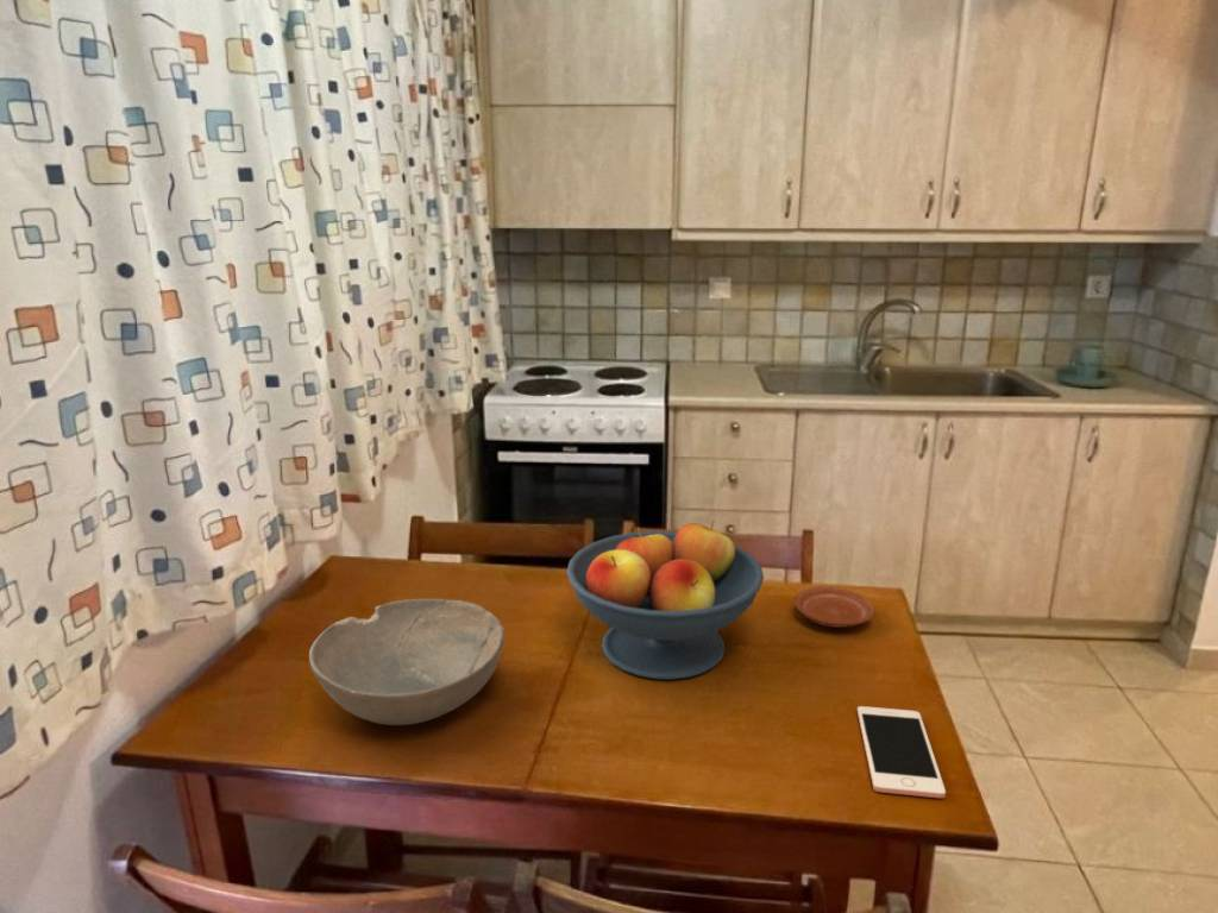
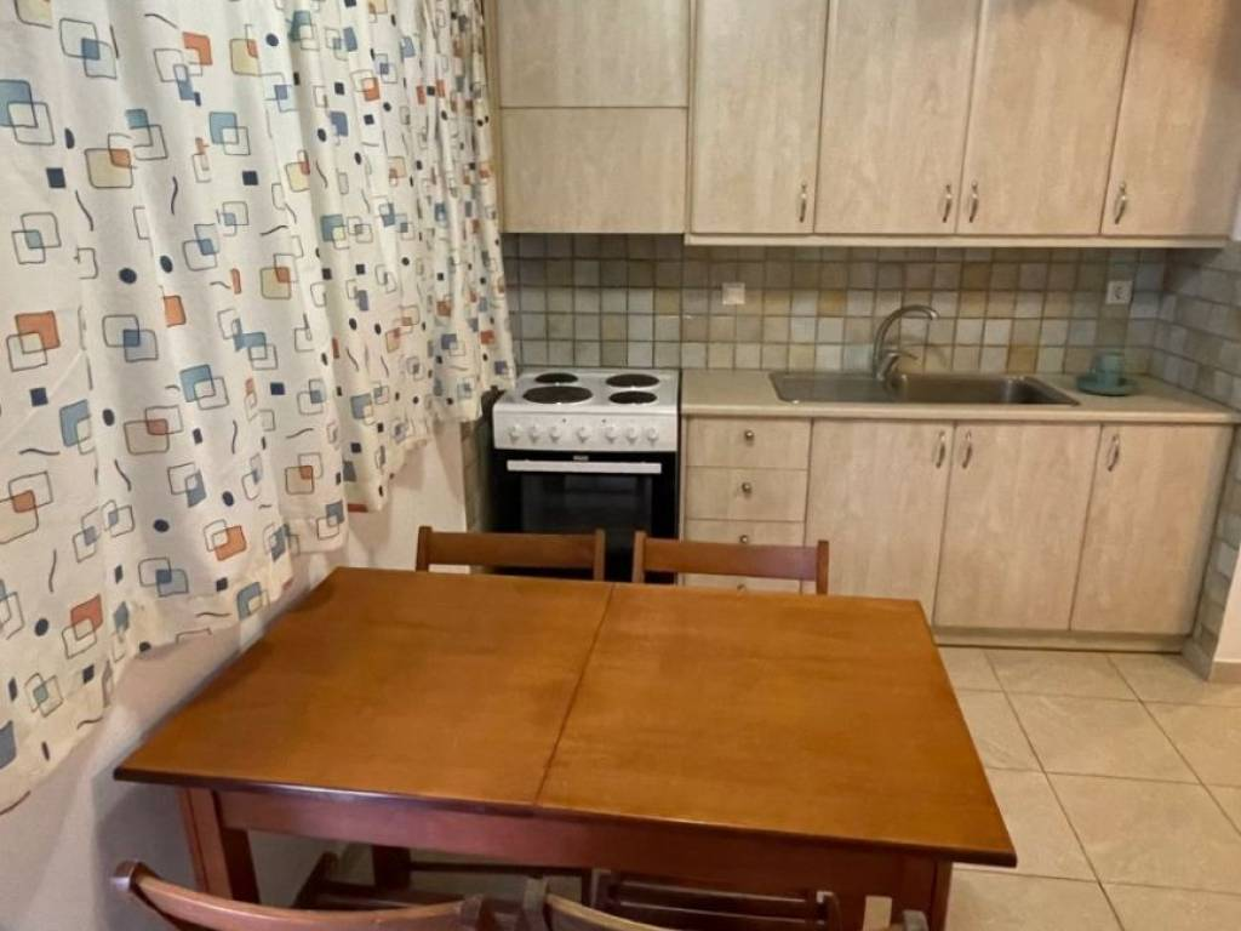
- bowl (412, 669)
- fruit bowl (664, 593)
- plate (834, 611)
- cell phone (897, 748)
